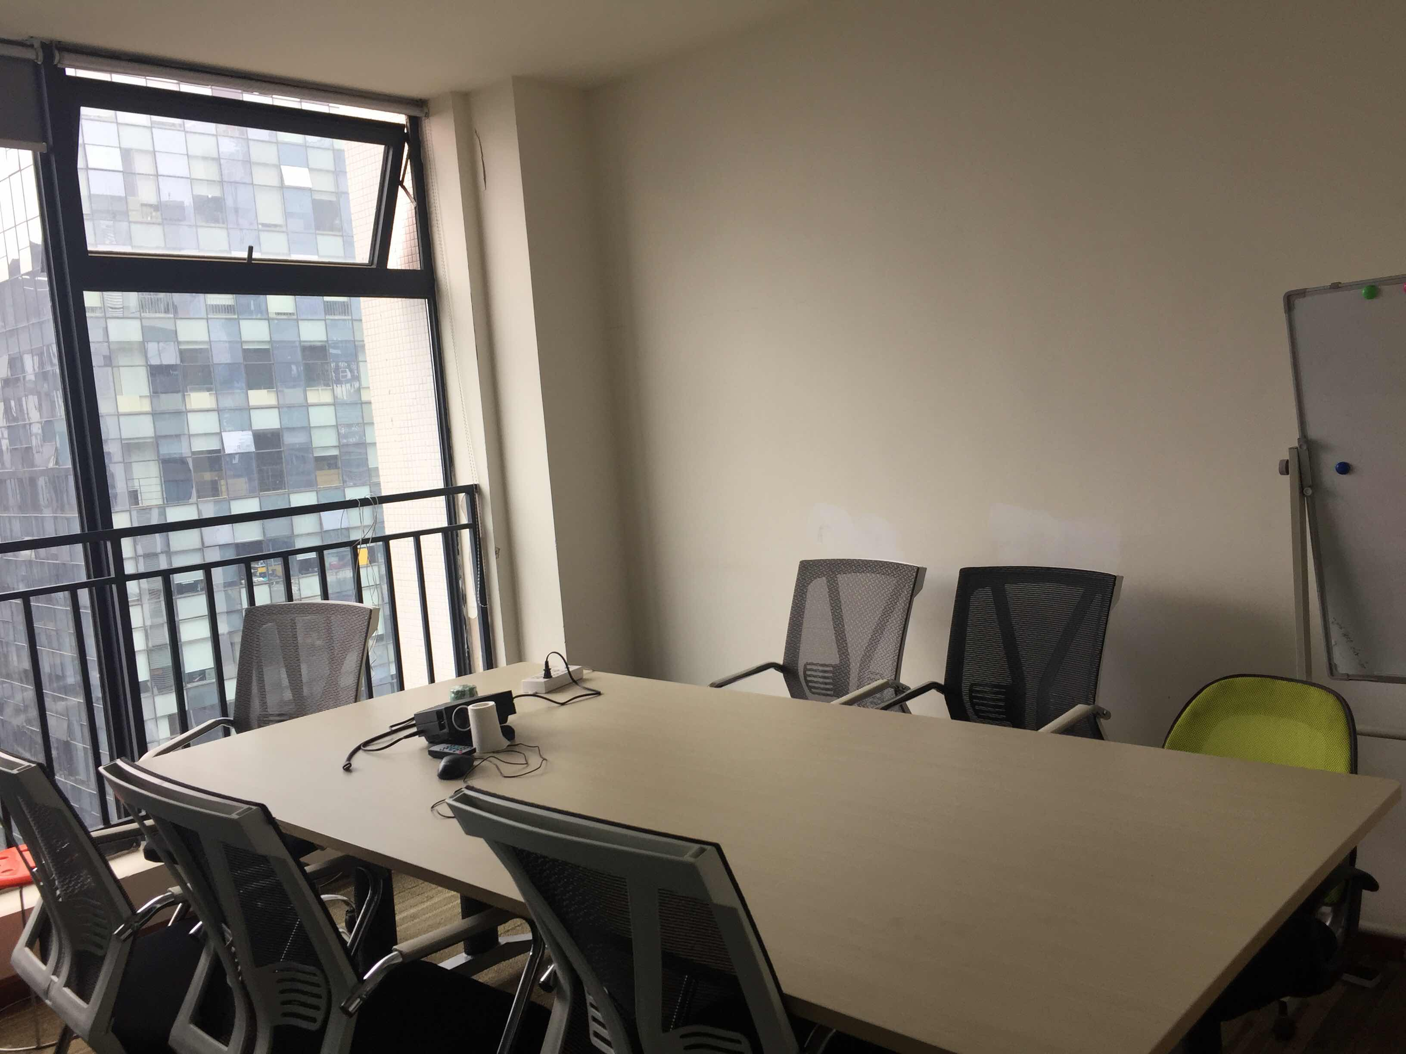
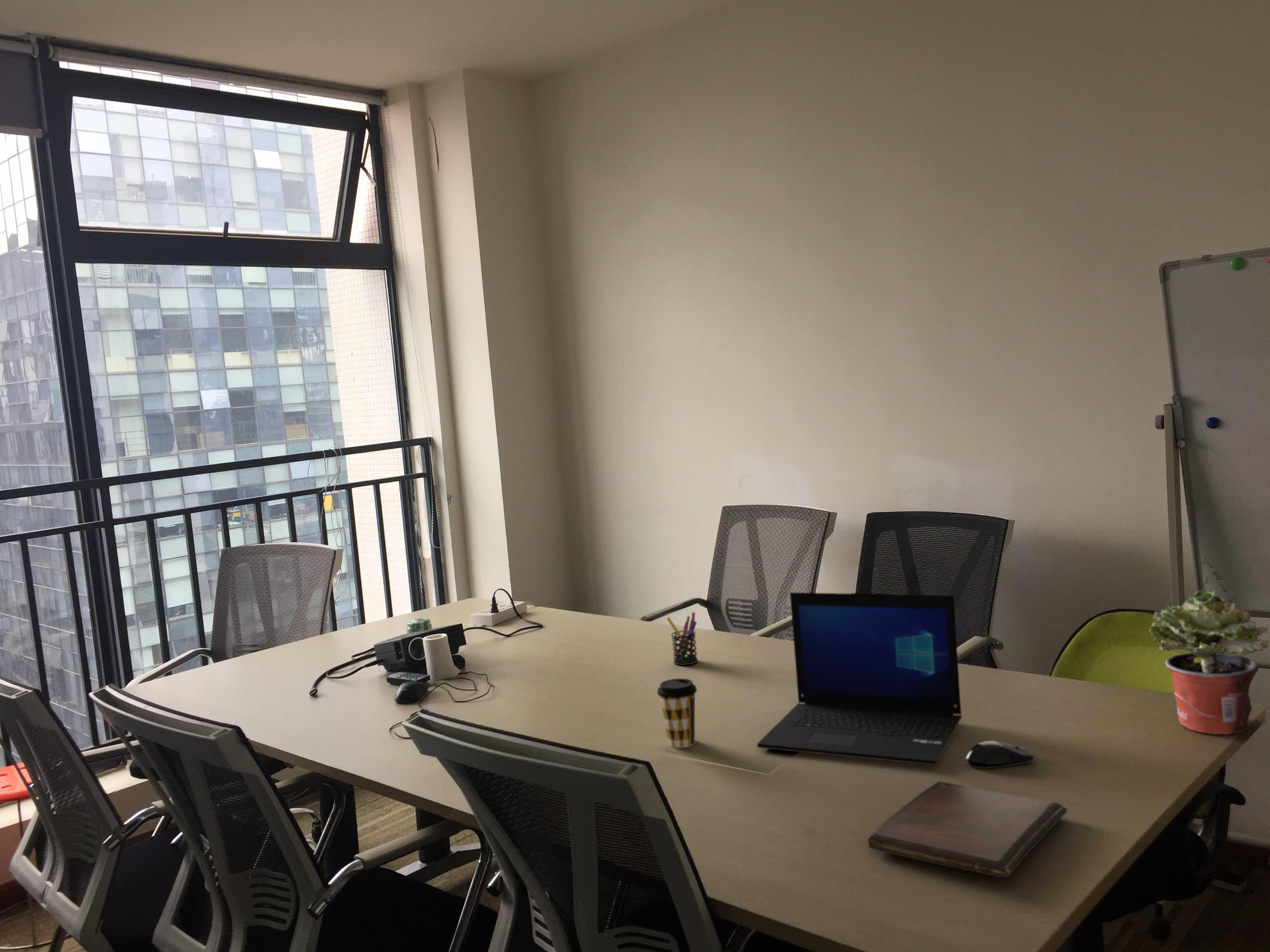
+ laptop (857, 671)
+ computer mouse (1000, 751)
+ coffee cup (679, 713)
+ book (968, 824)
+ pen holder (686, 636)
+ potted plant (1209, 659)
